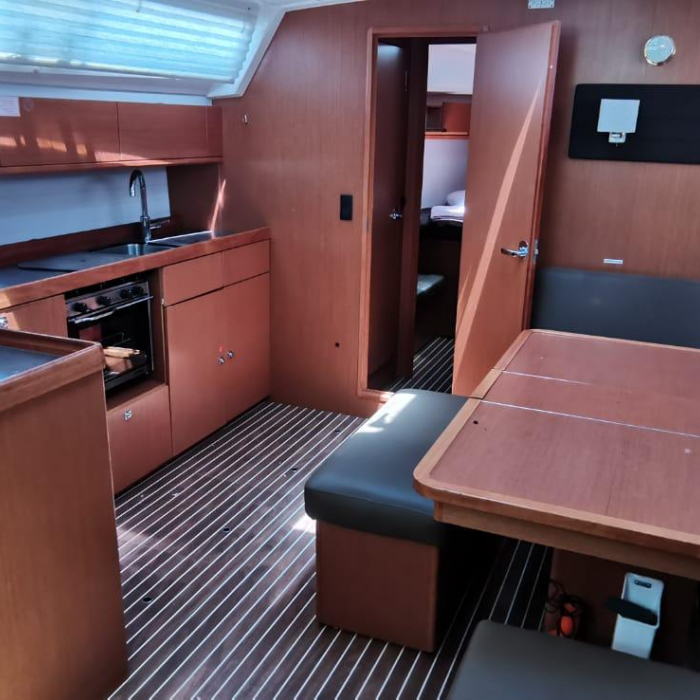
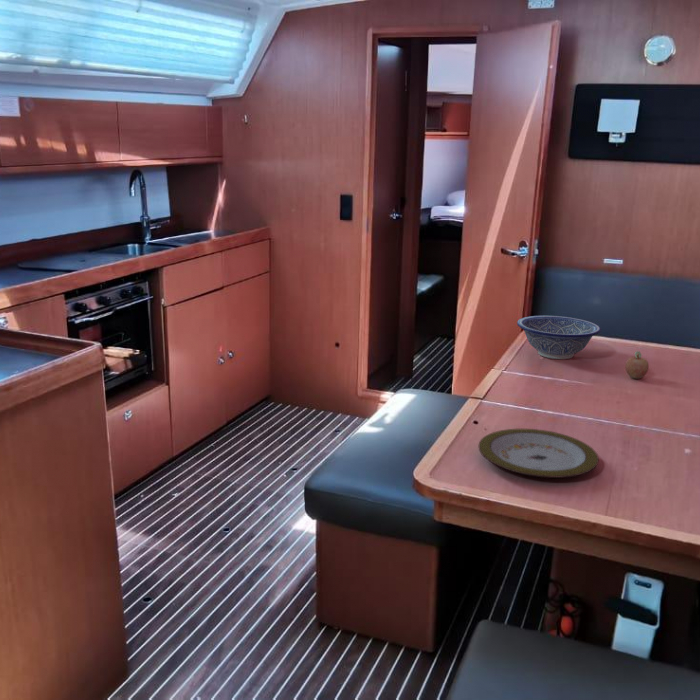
+ decorative bowl (557, 339)
+ plate (537, 455)
+ fruit (637, 365)
